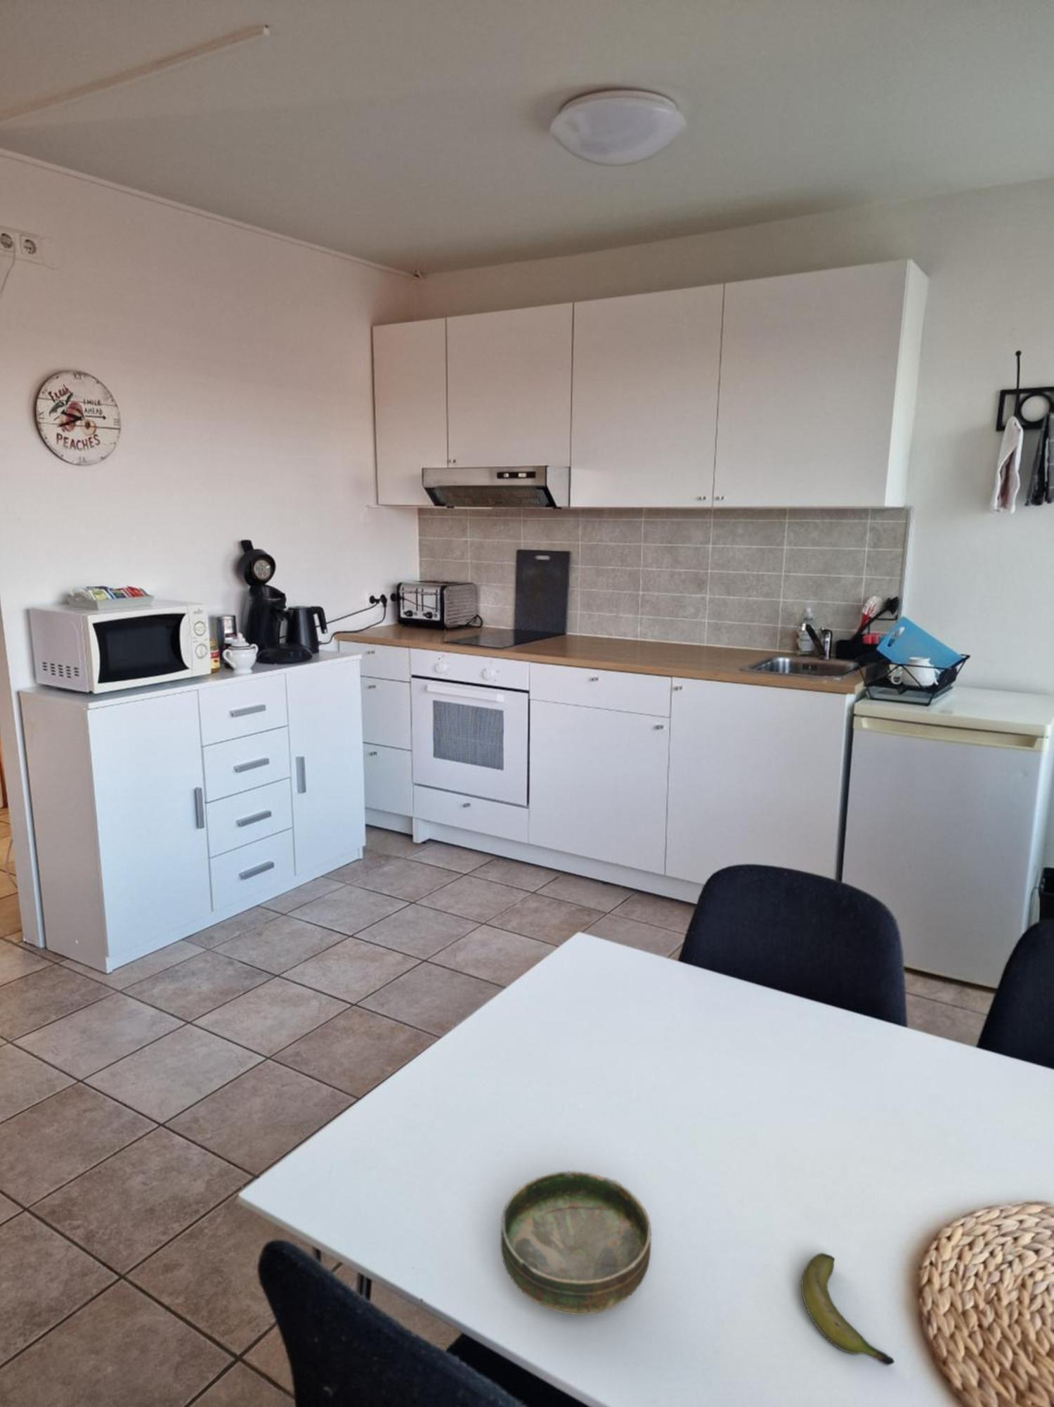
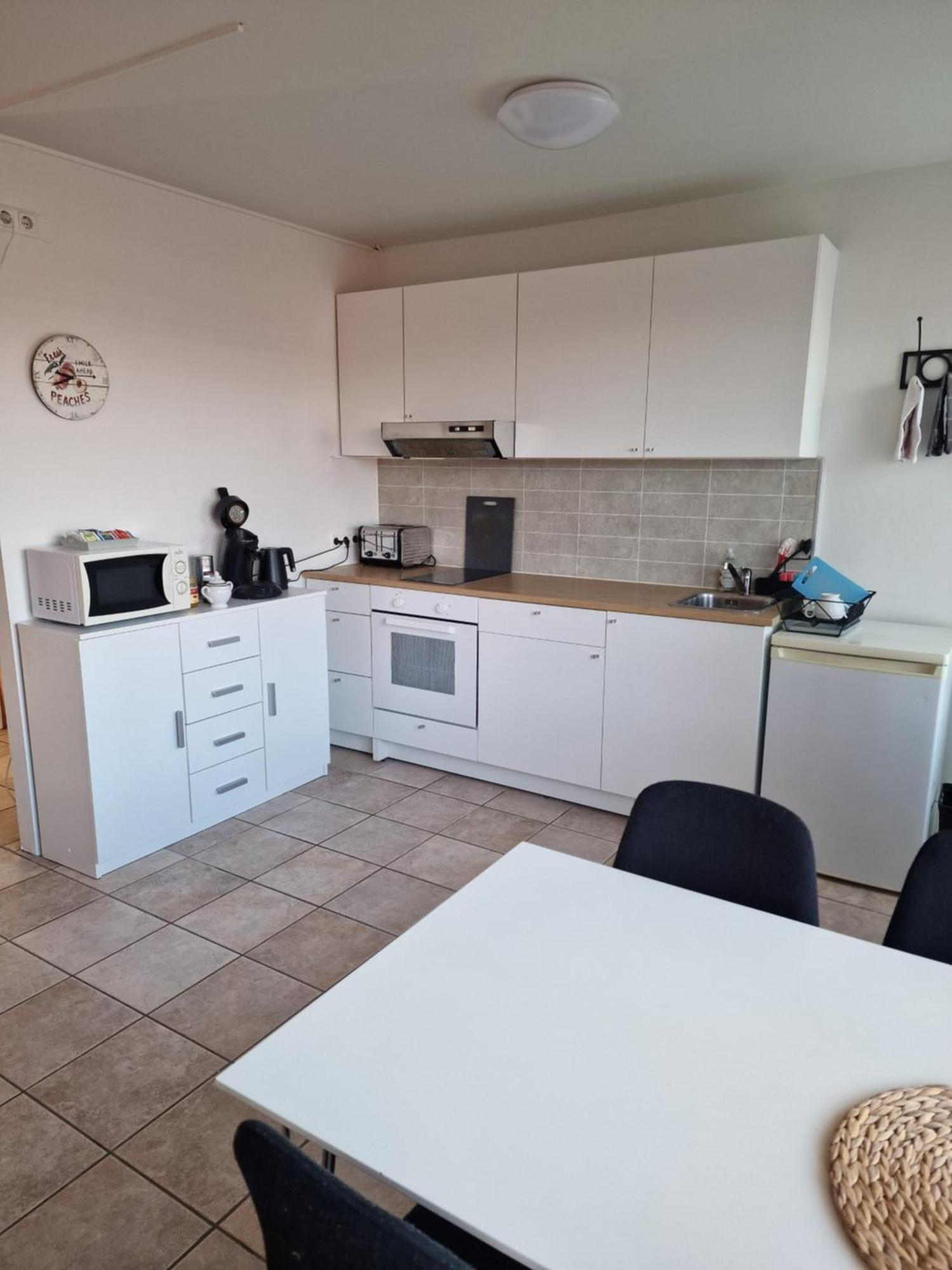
- bowl (575, 1254)
- banana (837, 1310)
